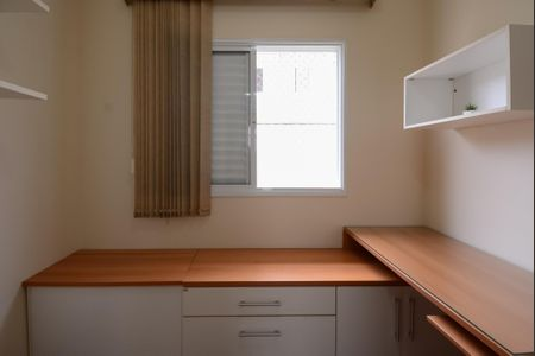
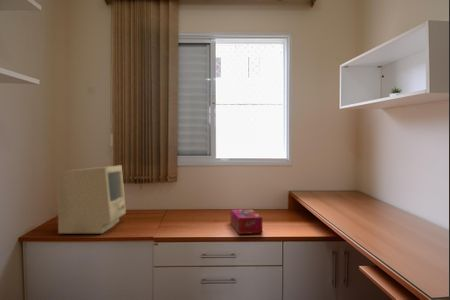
+ tissue box (245, 220)
+ computer monitor (94, 196)
